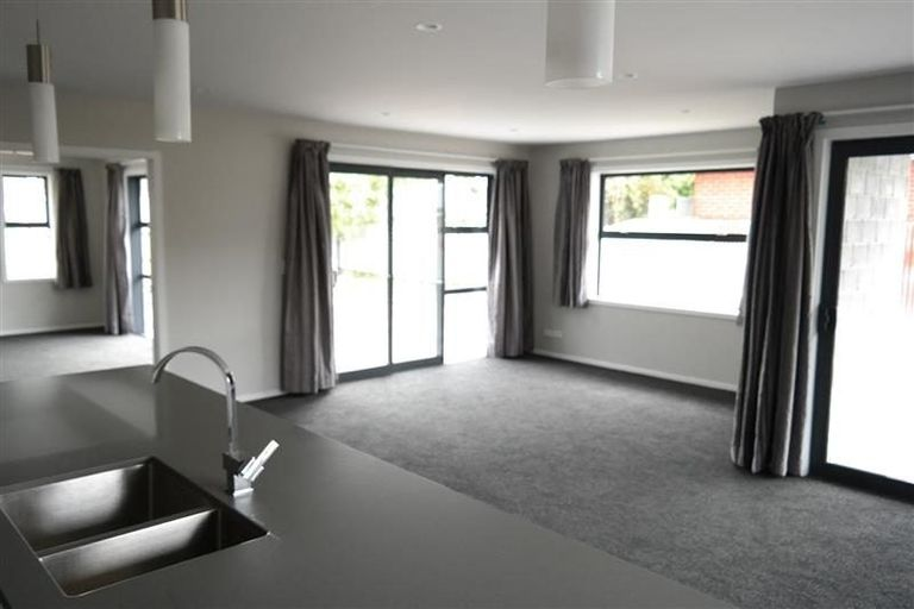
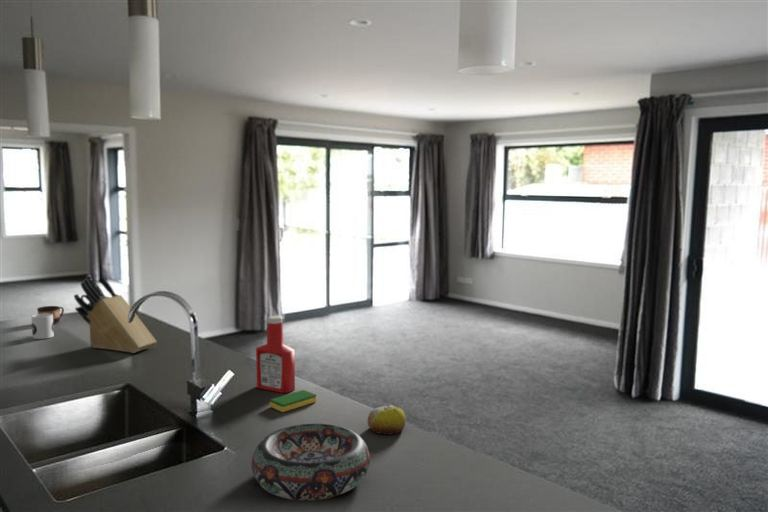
+ fruit (386, 417)
+ dish sponge (293, 400)
+ cup (50, 313)
+ decorative bowl (311, 459)
+ soap bottle (275, 352)
+ knife block (114, 311)
+ mug (41, 325)
